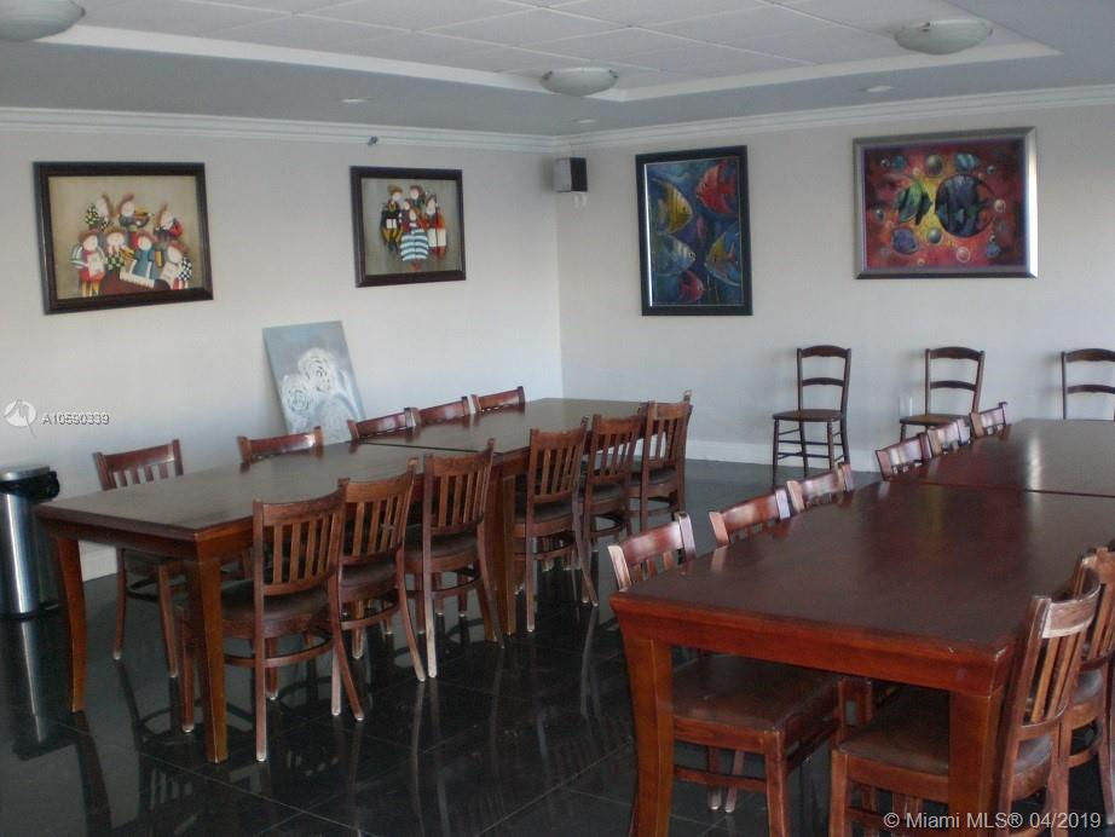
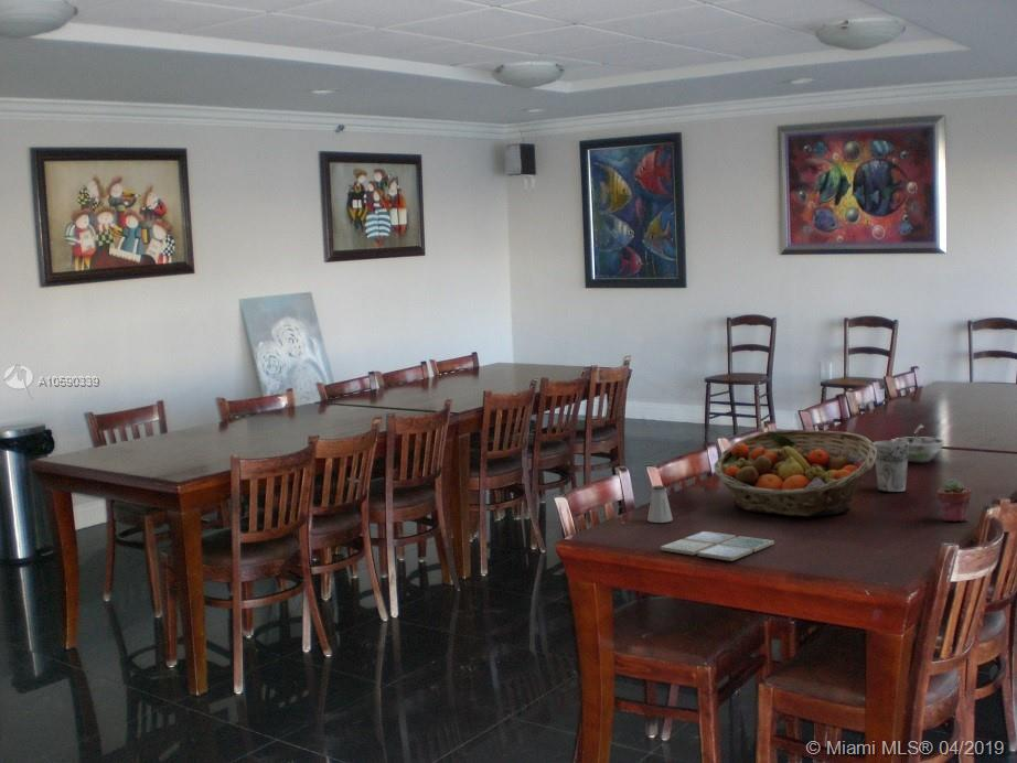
+ bowl (910, 443)
+ drink coaster (717, 545)
+ potted succulent (954, 498)
+ cup (891, 465)
+ saltshaker (659, 503)
+ fruit basket (793, 471)
